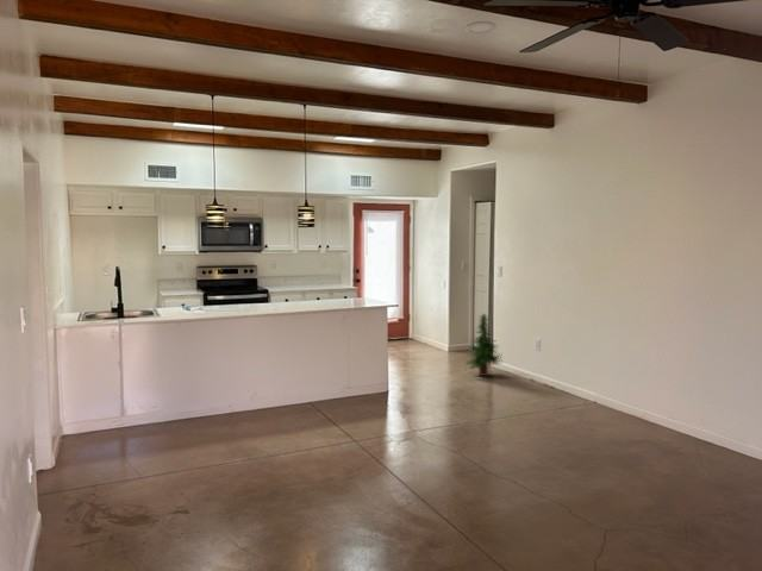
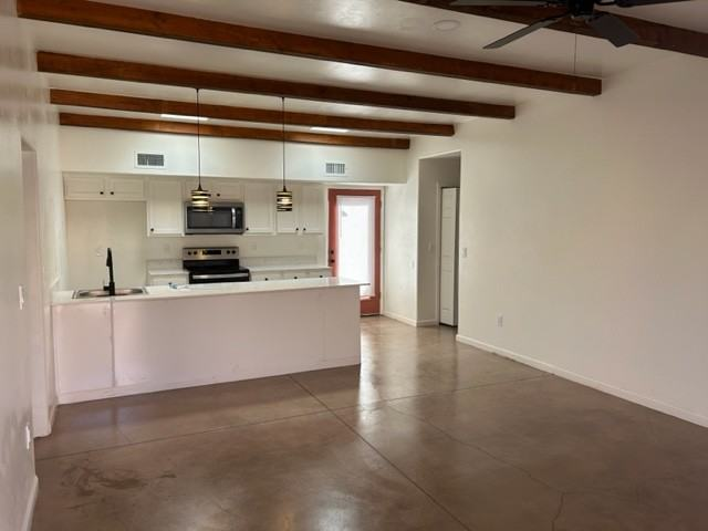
- tree (483, 344)
